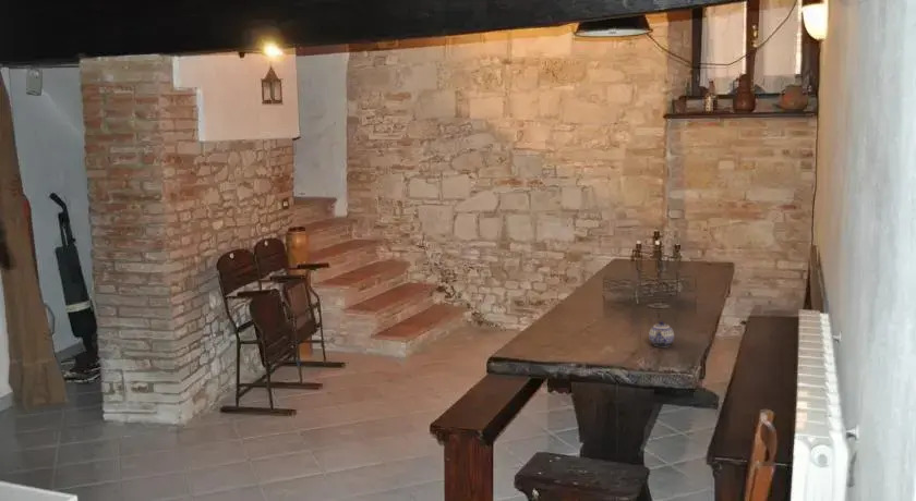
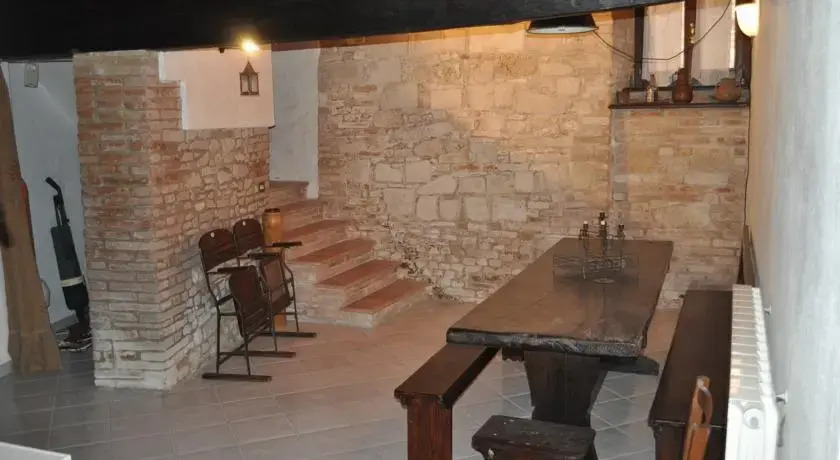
- teapot (661, 332)
